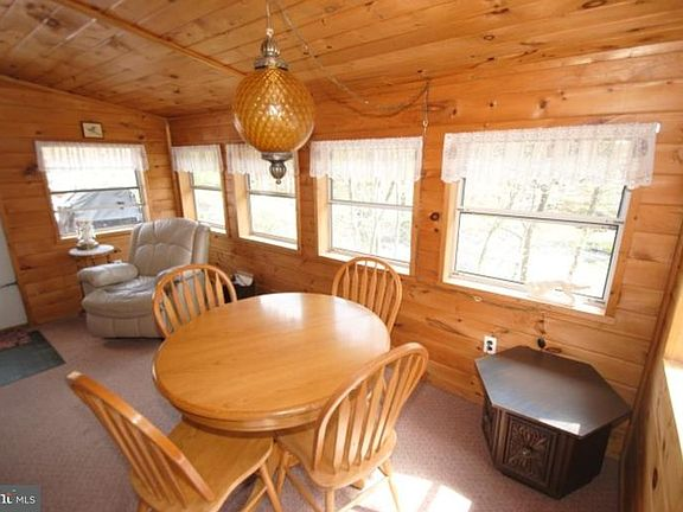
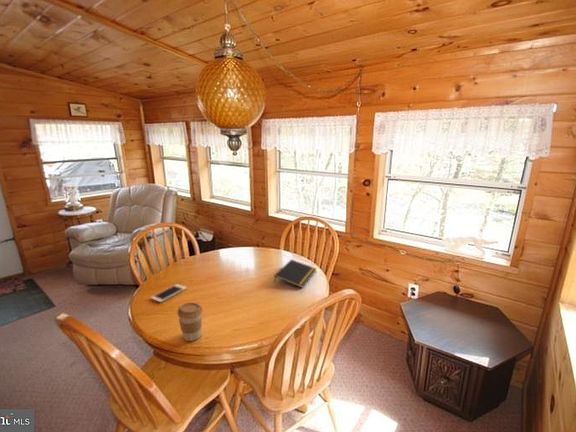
+ coffee cup (191, 320)
+ cell phone (169, 292)
+ notepad (296, 272)
